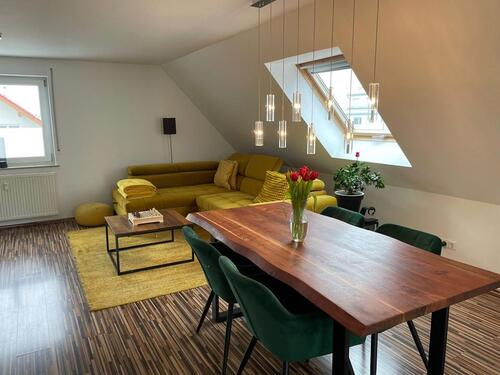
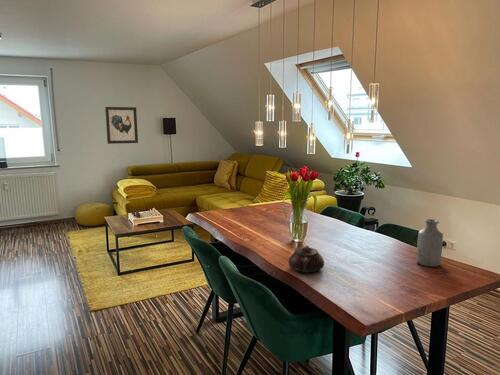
+ teapot (305, 257)
+ wall art (121, 125)
+ bottle (429, 242)
